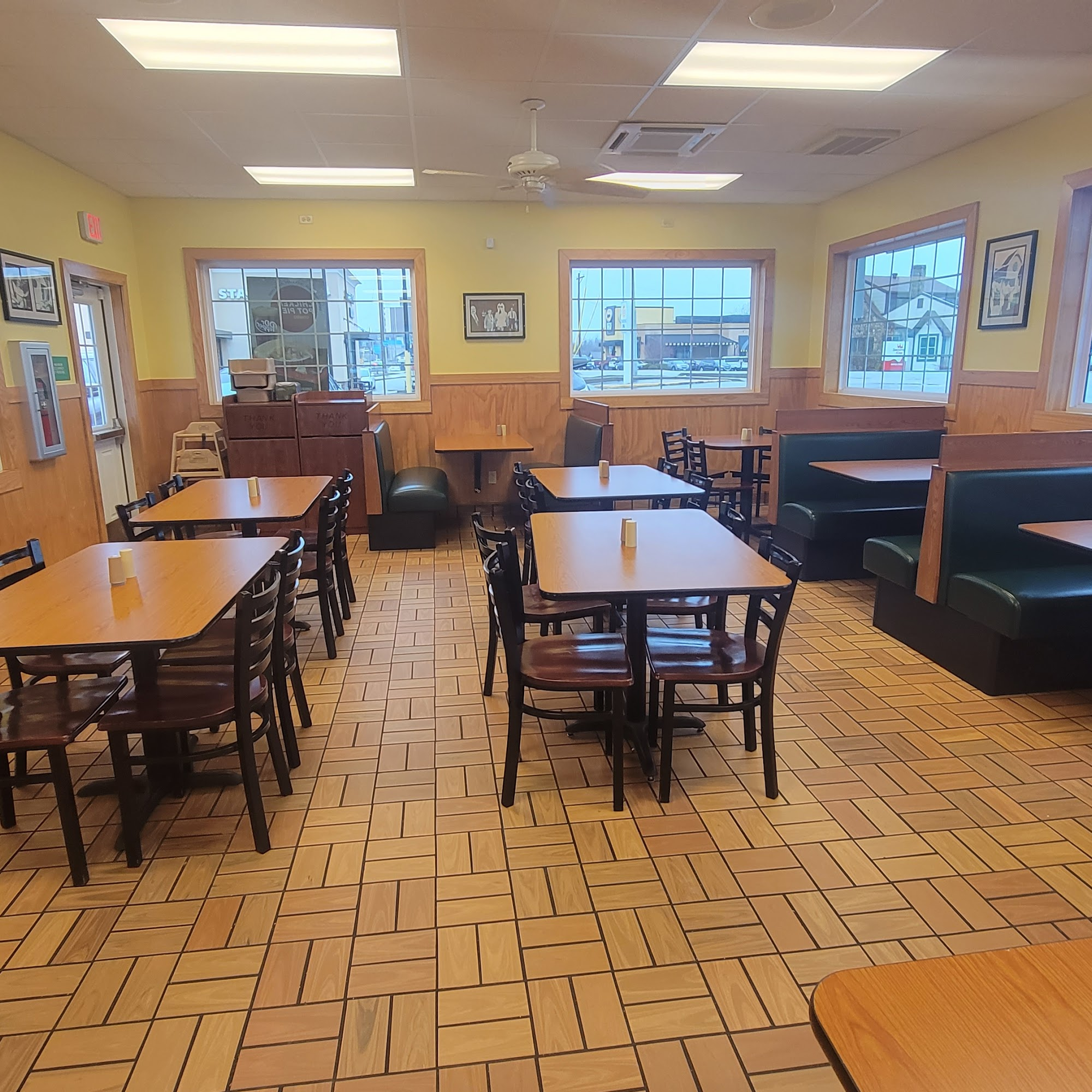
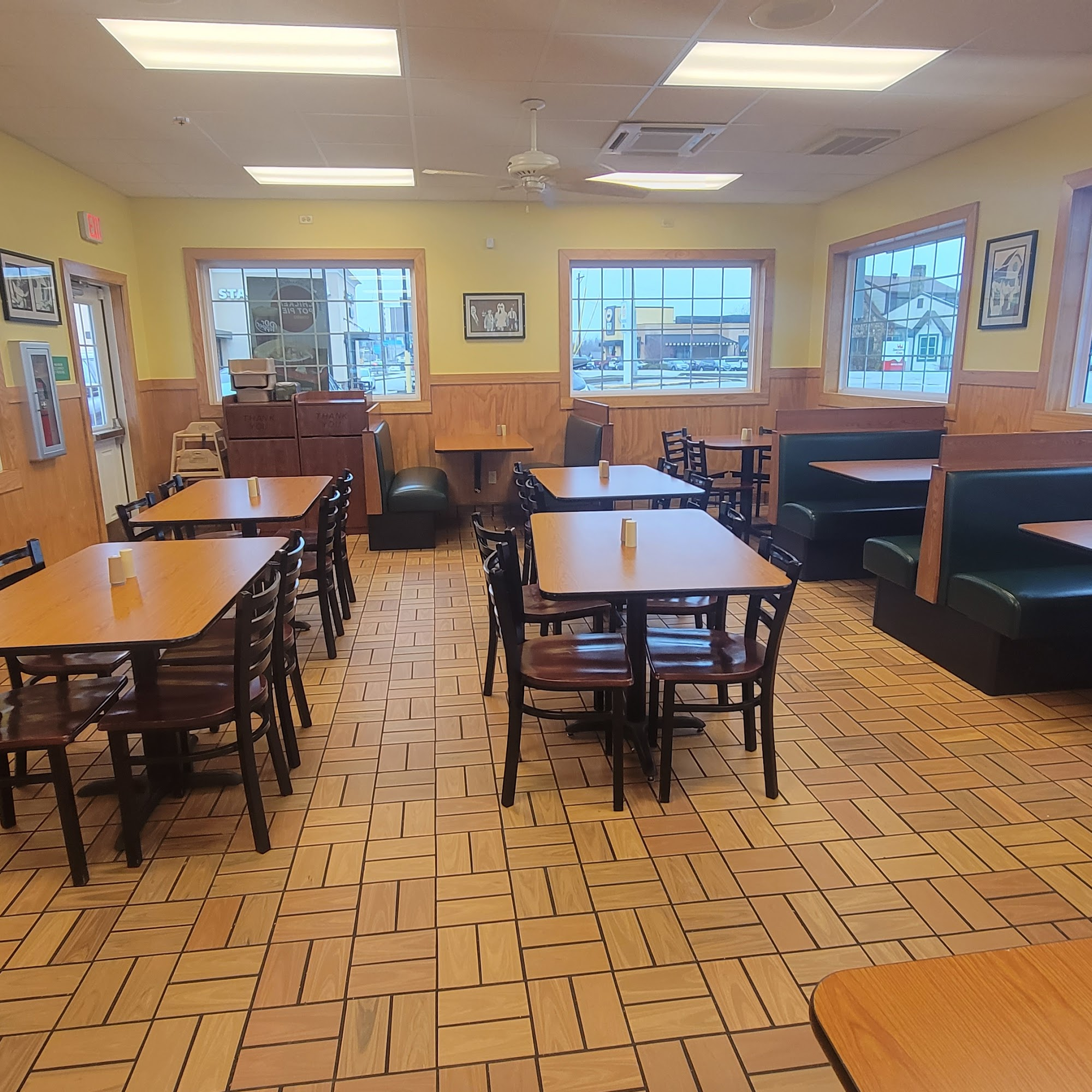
+ smoke detector (180, 121)
